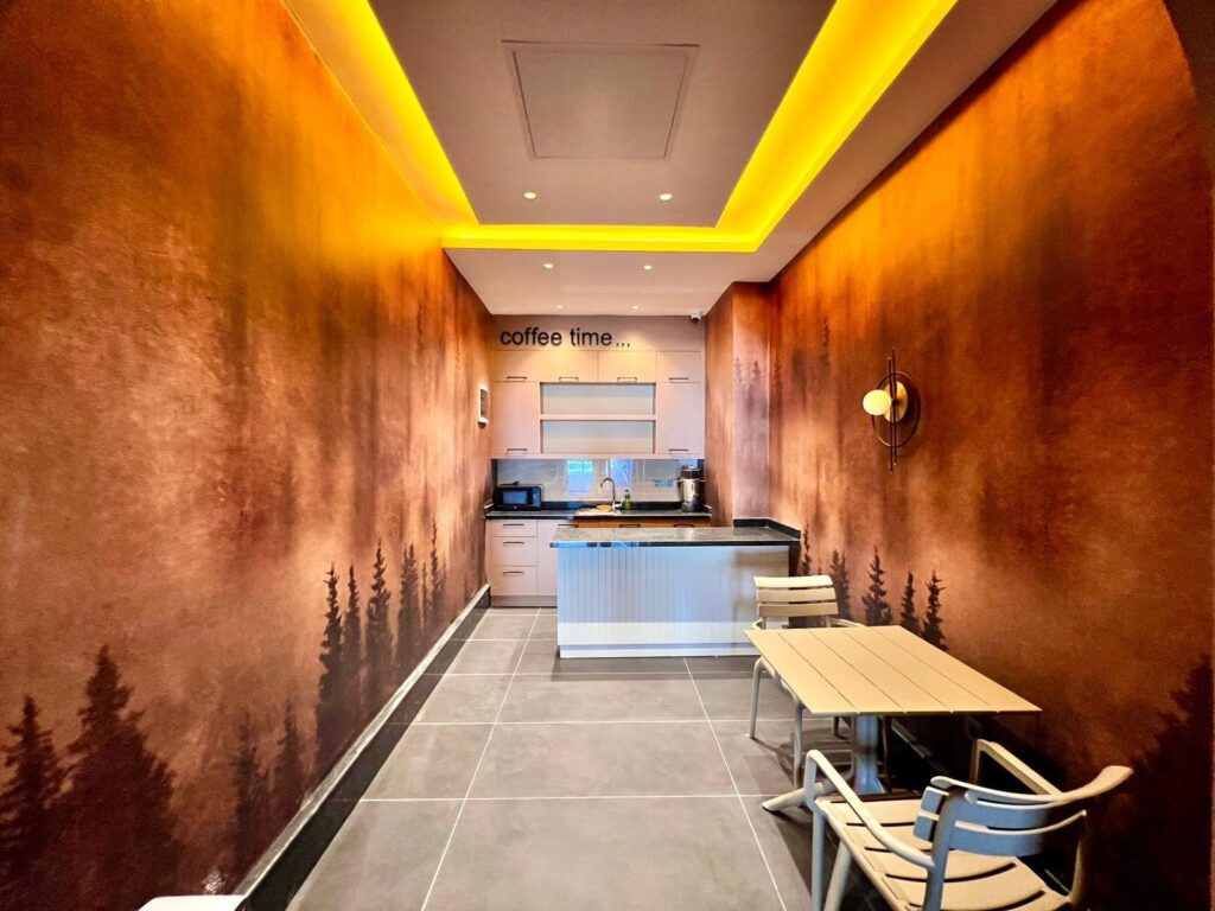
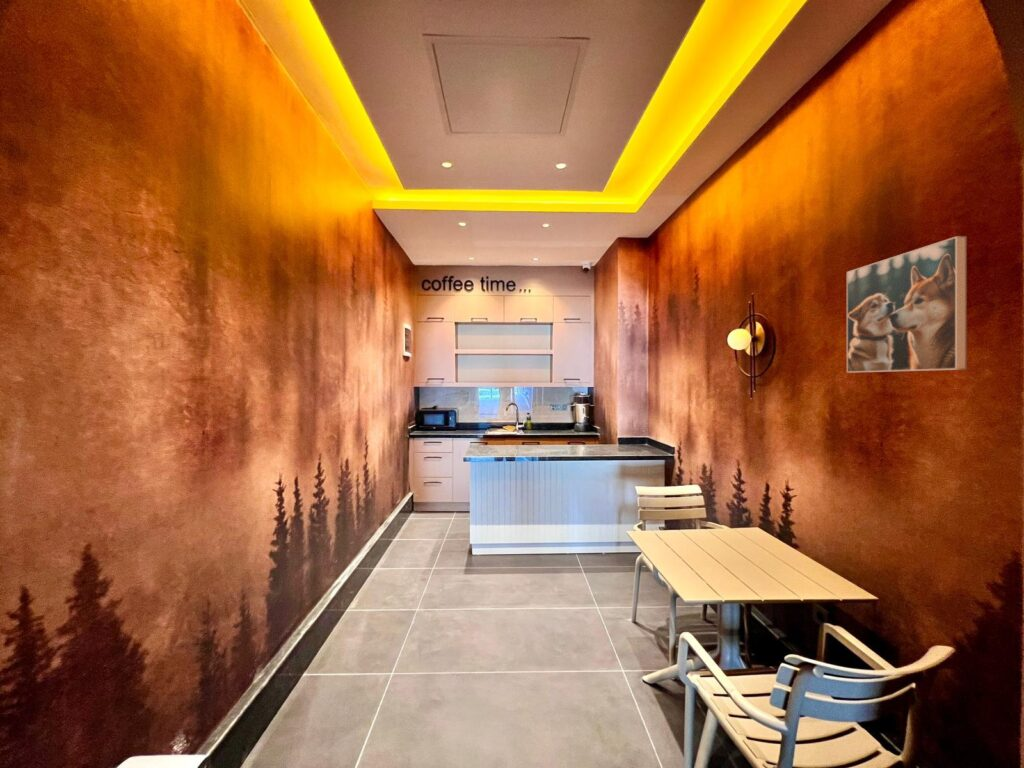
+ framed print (898, 313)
